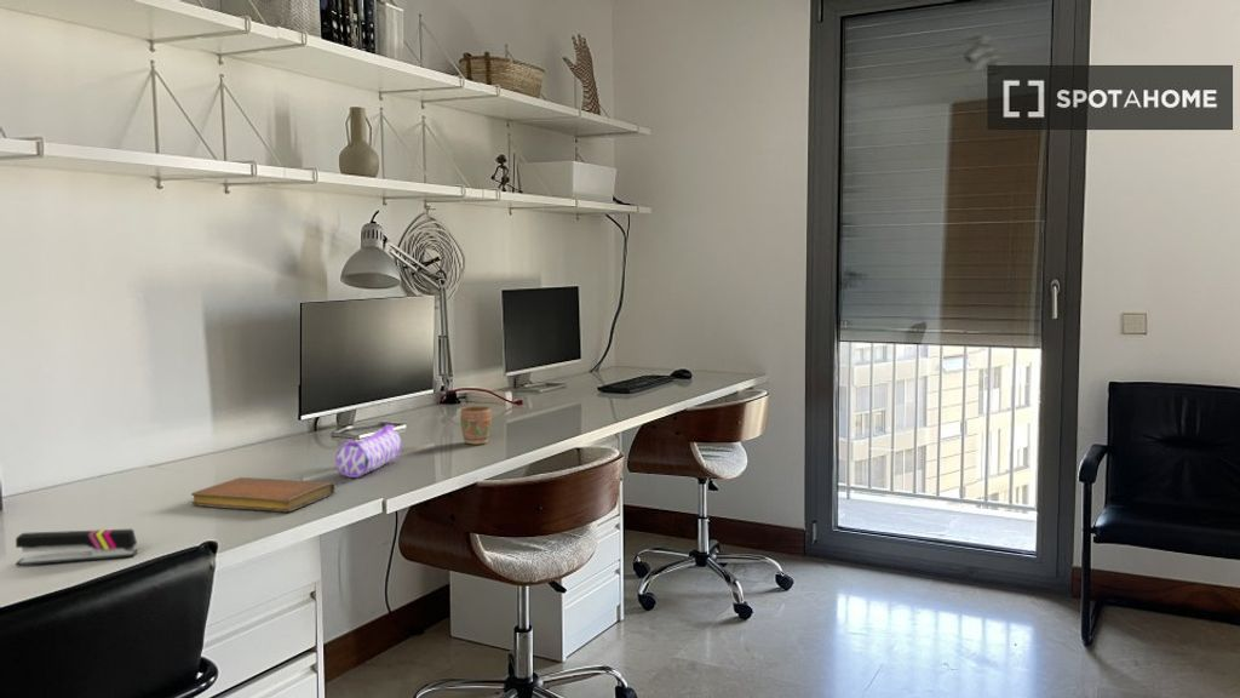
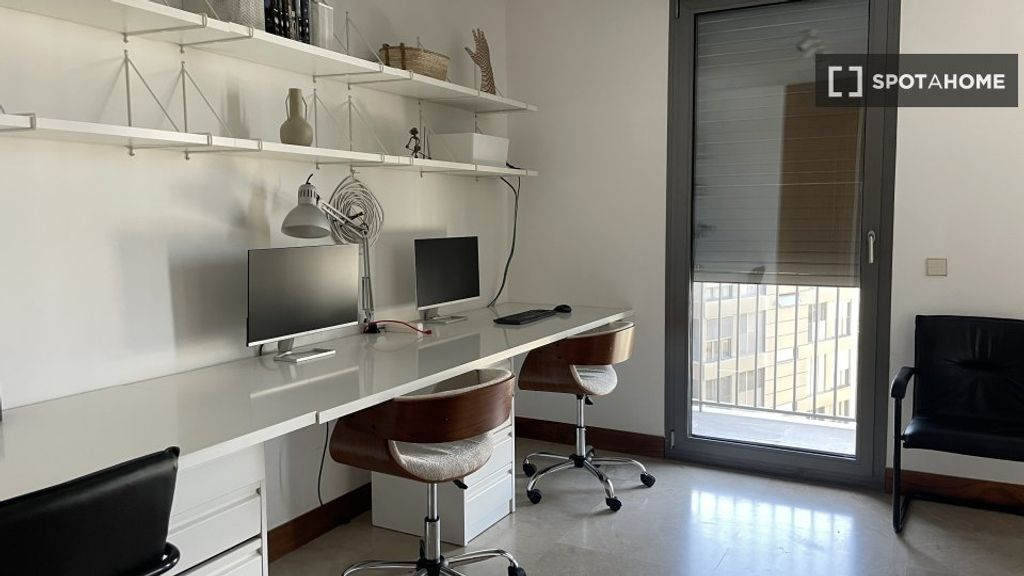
- stapler (76, 544)
- notebook (264, 492)
- mug (478, 424)
- pencil case (368, 450)
